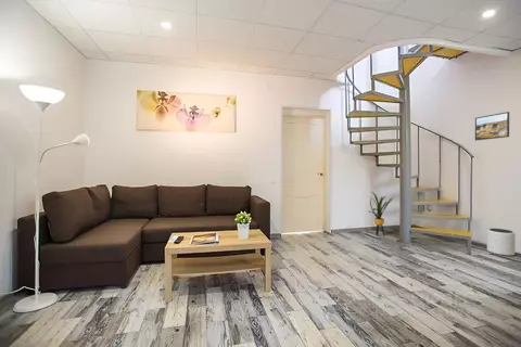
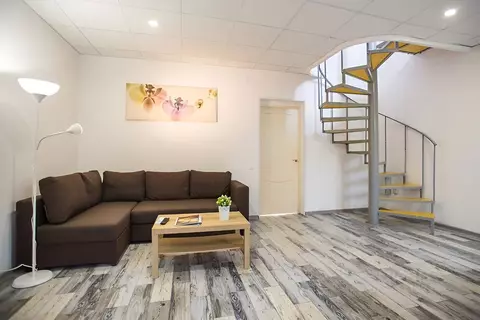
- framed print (491, 127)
- house plant (380, 213)
- plant pot (500, 241)
